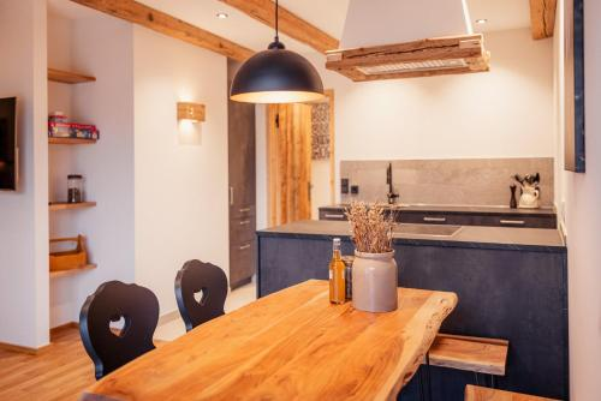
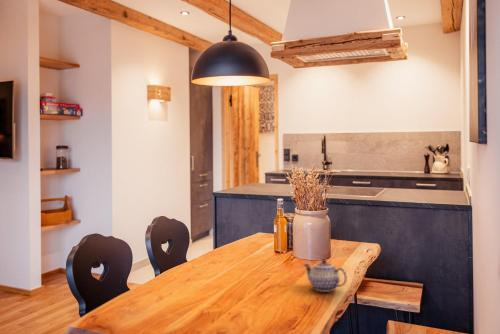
+ teapot (324, 274)
